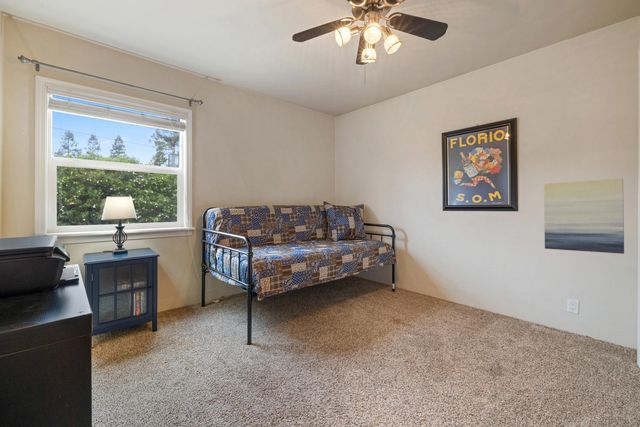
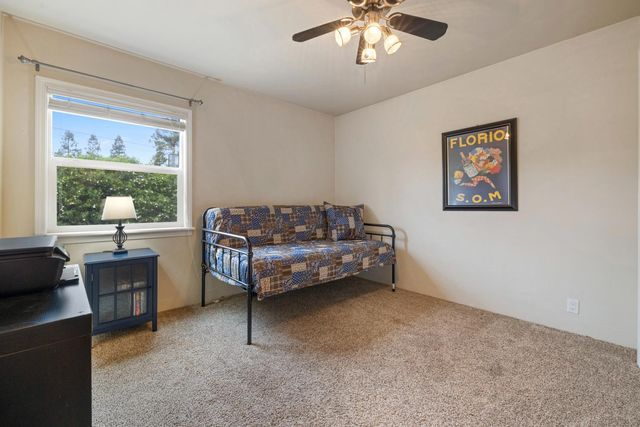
- wall art (581, 216)
